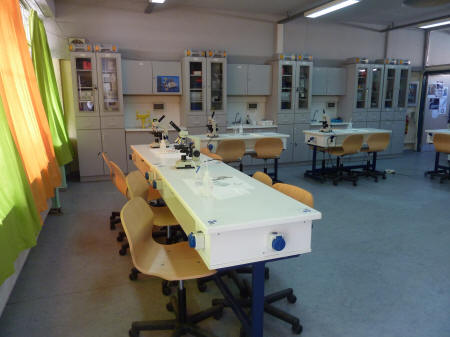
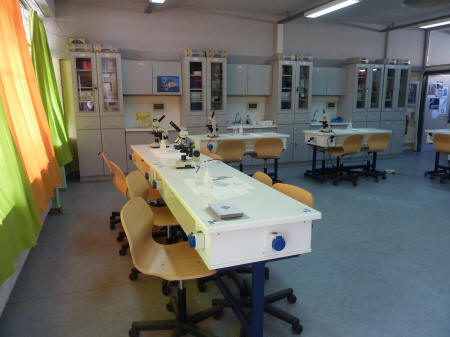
+ notepad (225, 209)
